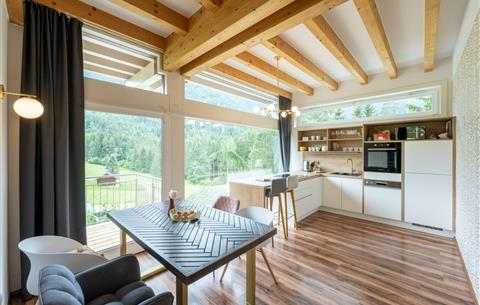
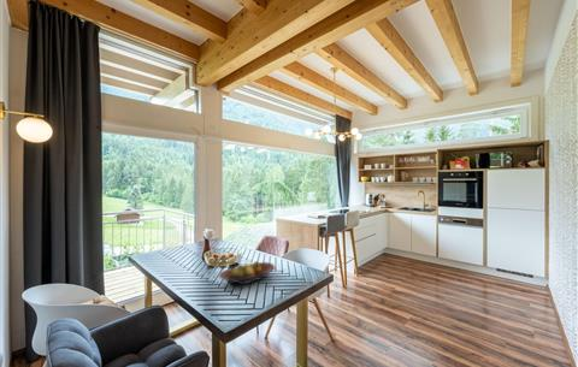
+ fruit bowl (248, 271)
